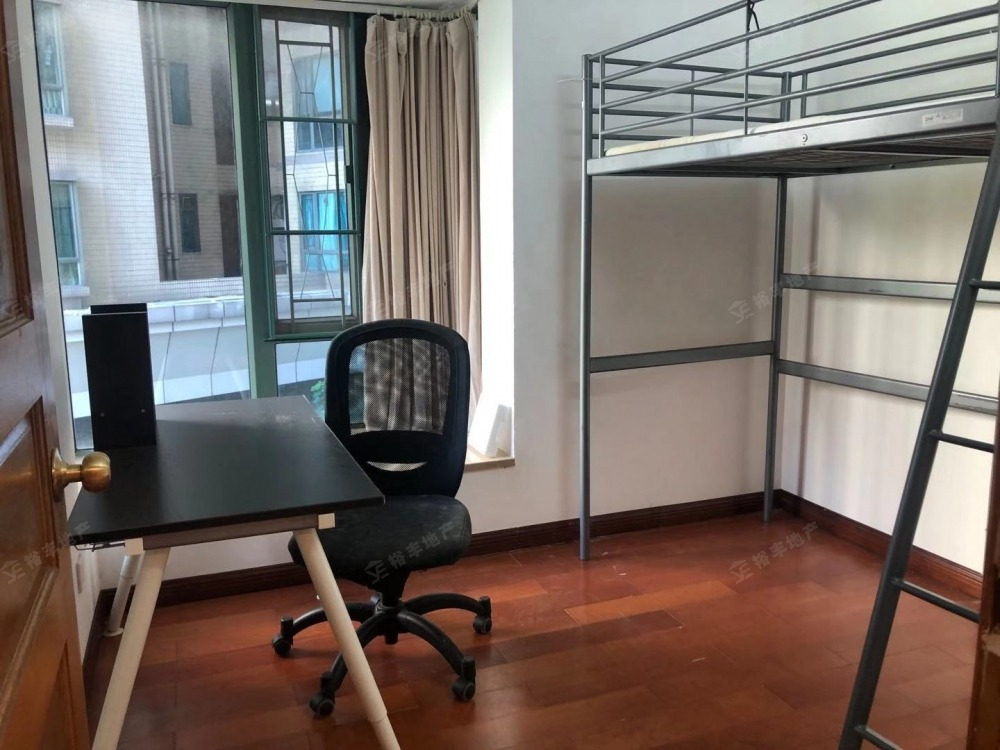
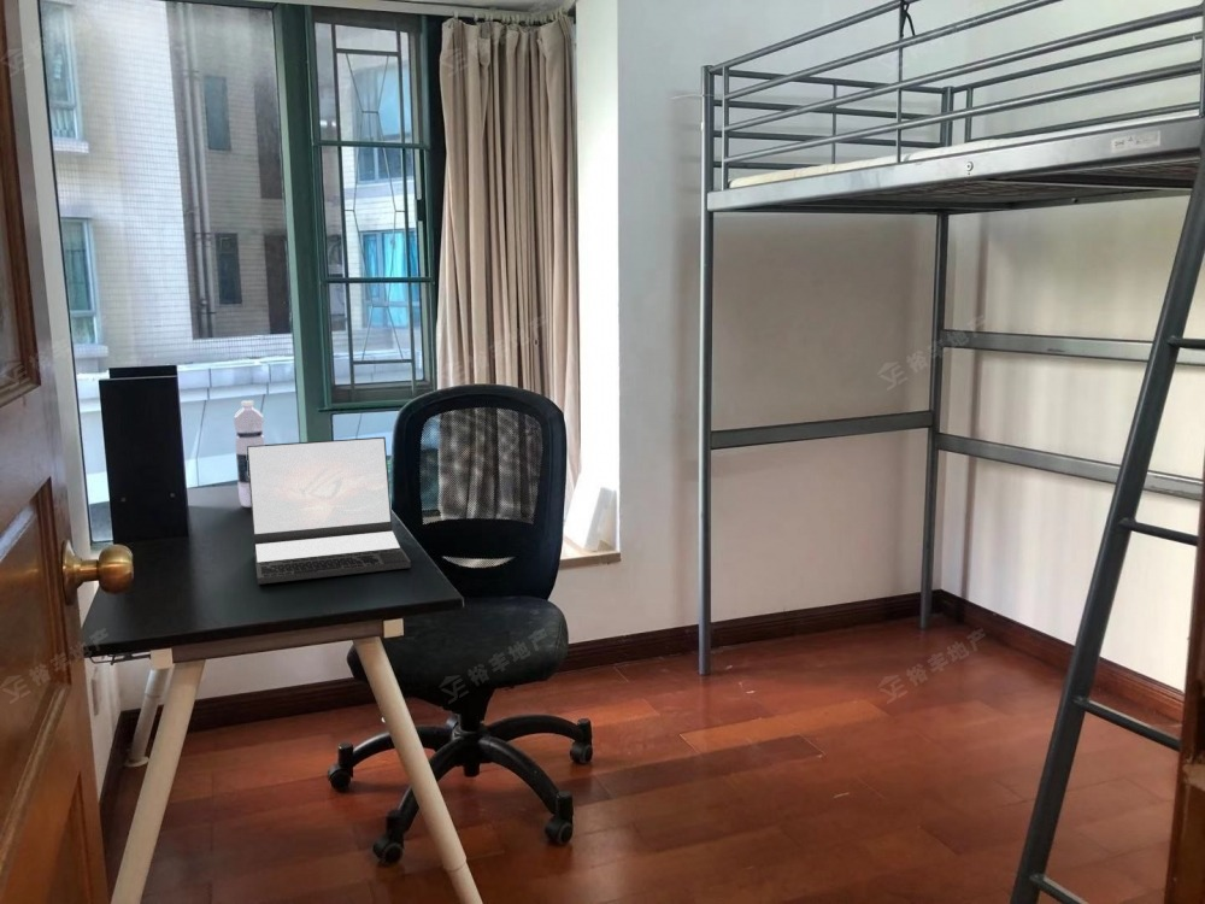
+ laptop (325, 504)
+ water bottle (246, 453)
